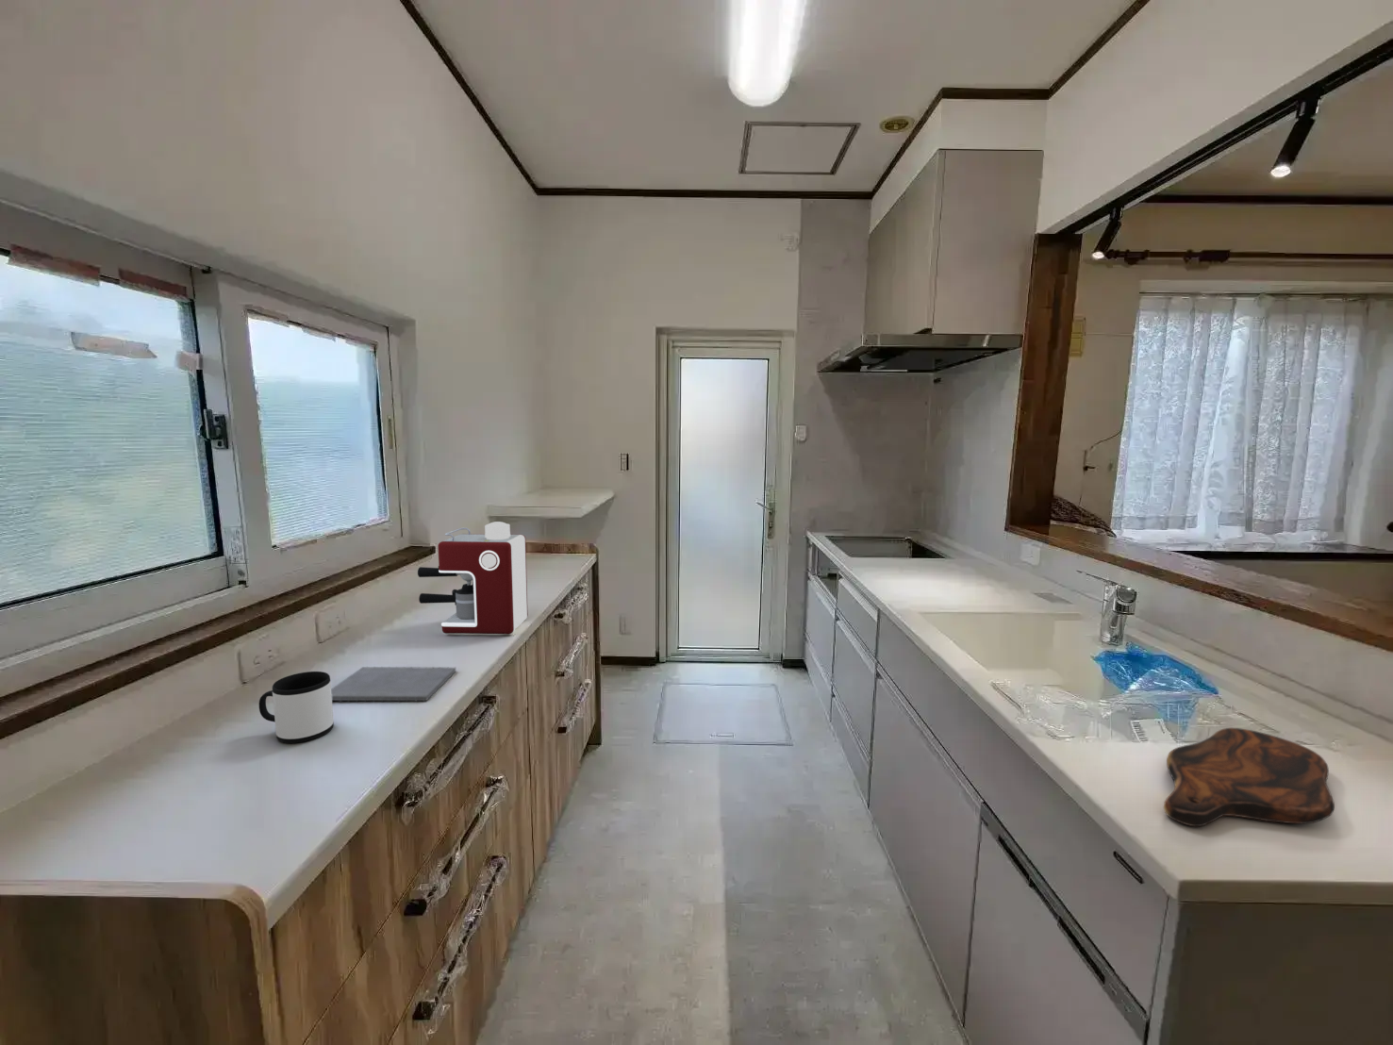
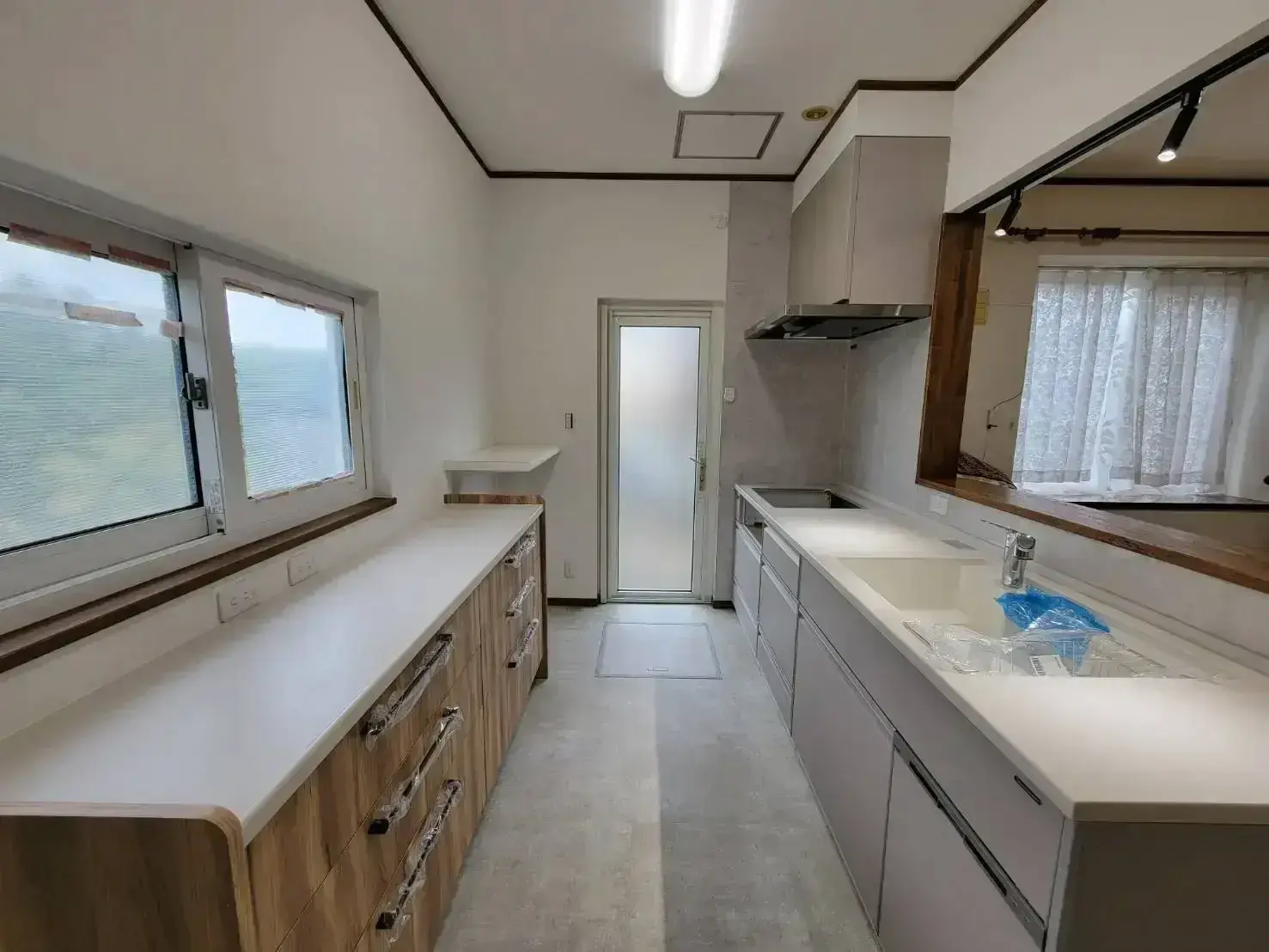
- notepad (392, 683)
- coffee maker (469, 574)
- mug (294, 706)
- cutting board (1247, 779)
